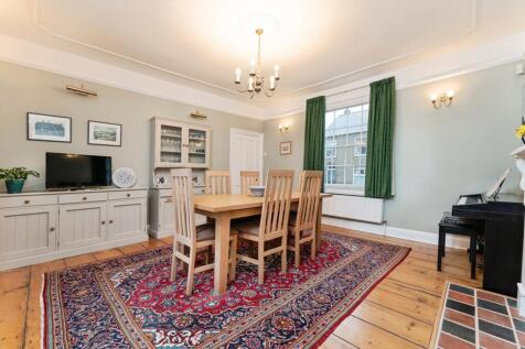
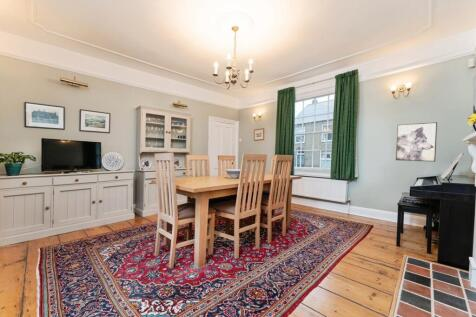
+ wall art (415, 142)
